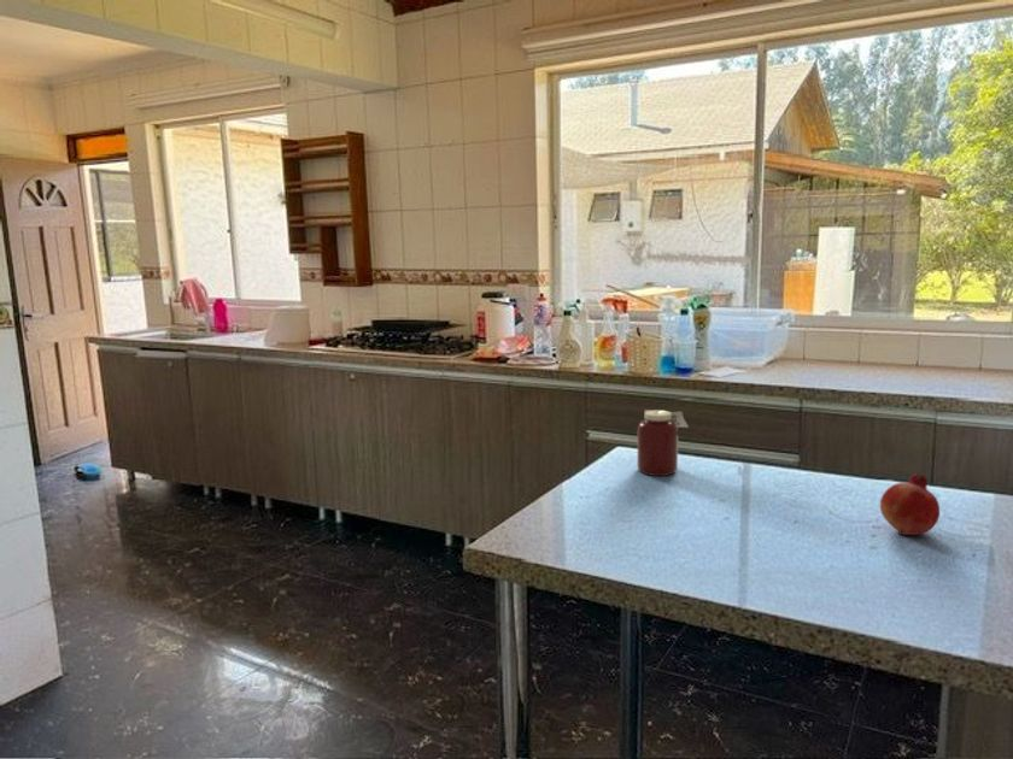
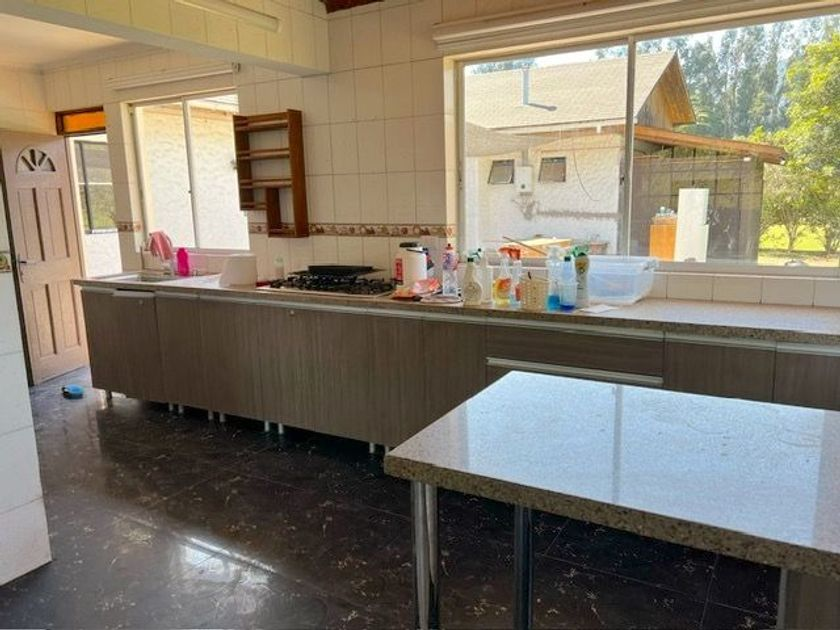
- fruit (909, 504)
- jar (660, 440)
